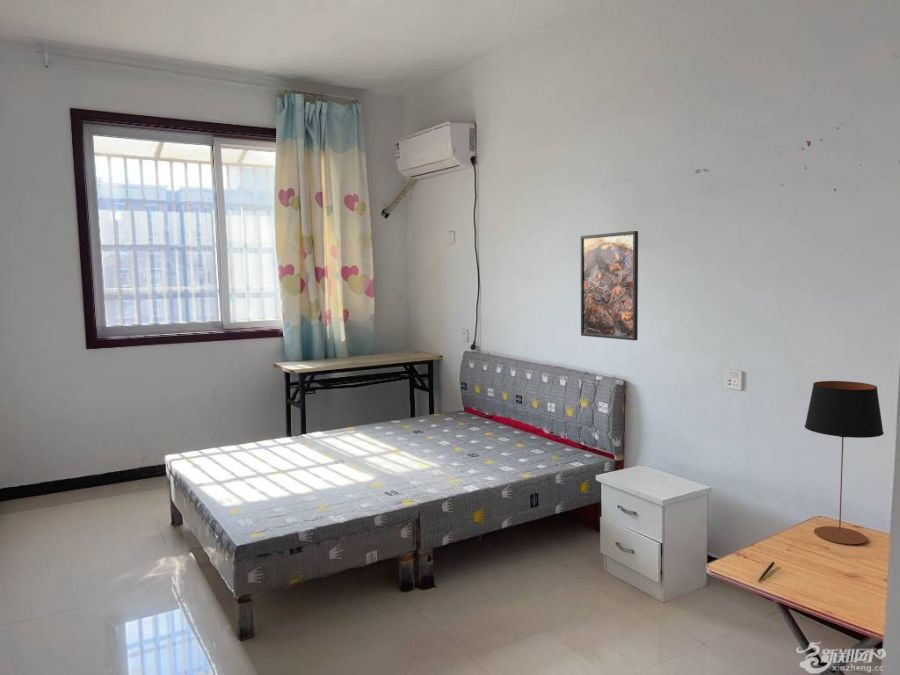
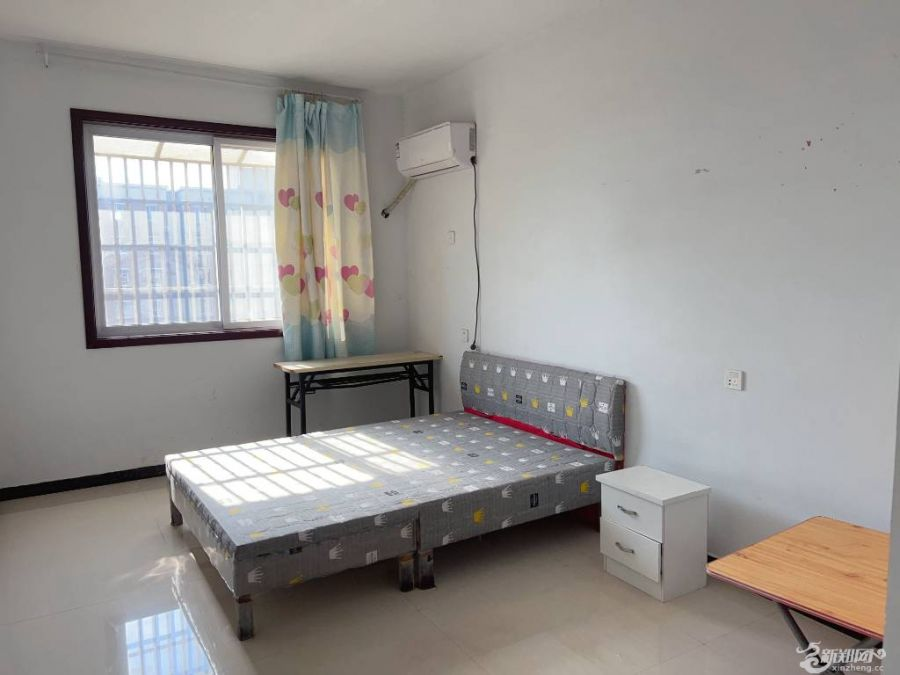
- table lamp (842, 461)
- pen (765, 571)
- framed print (607, 286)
